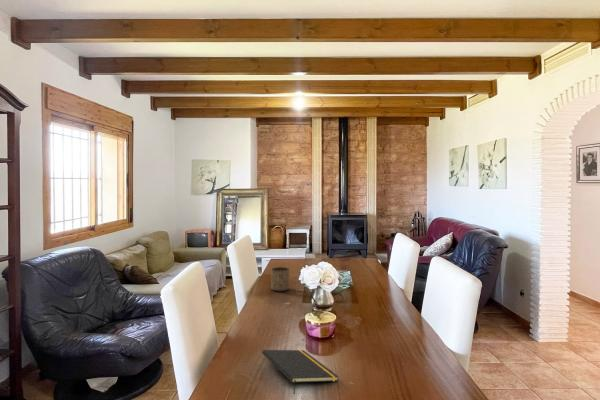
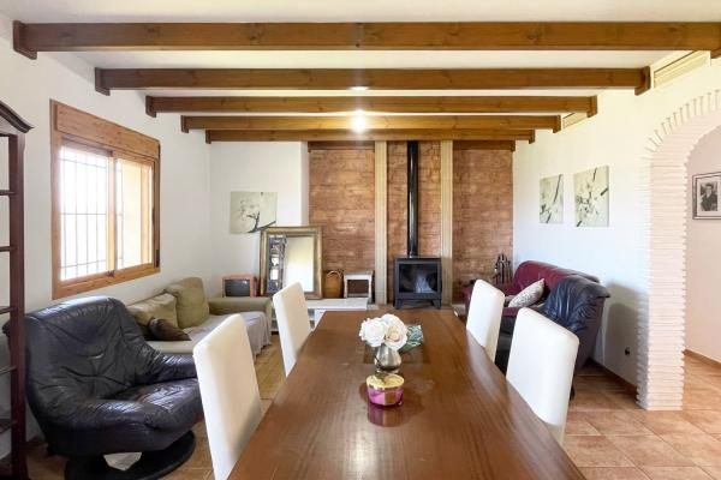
- notepad (298, 364)
- cup (280, 279)
